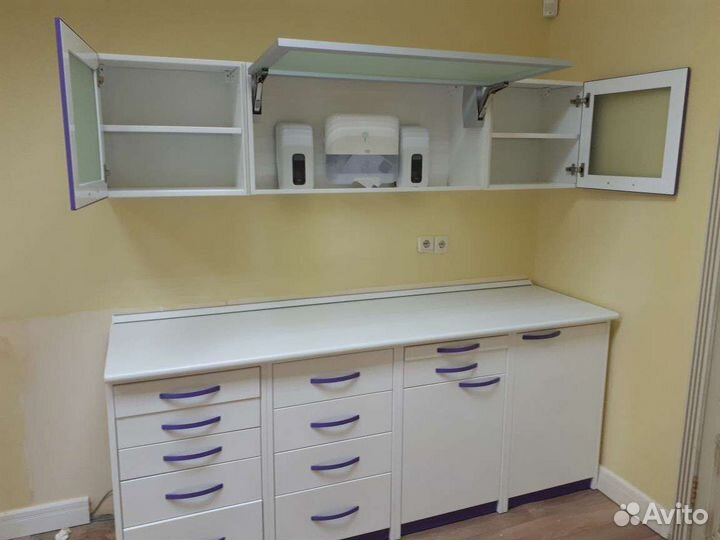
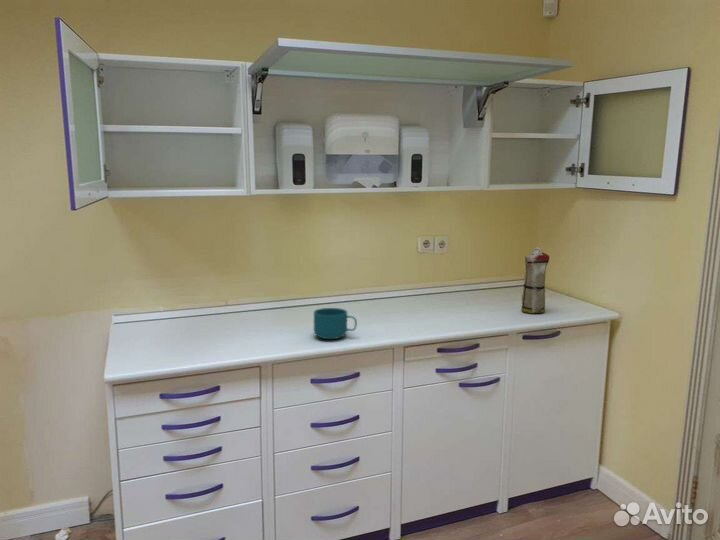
+ dress (535, 280)
+ cup (335, 324)
